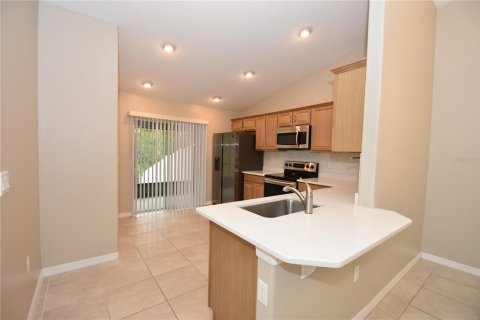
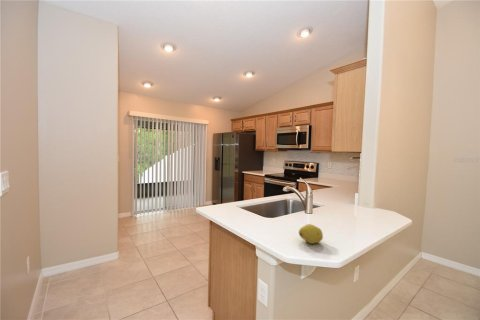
+ fruit (309, 233)
